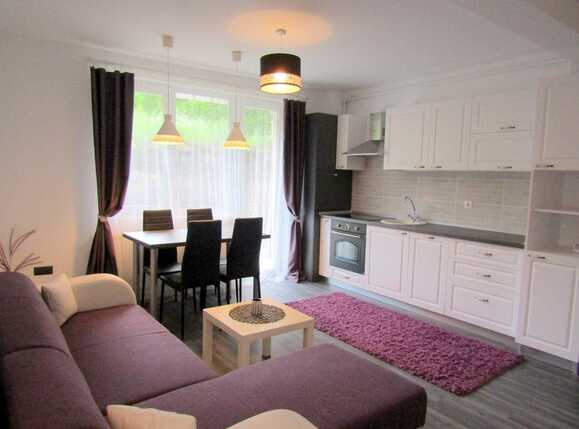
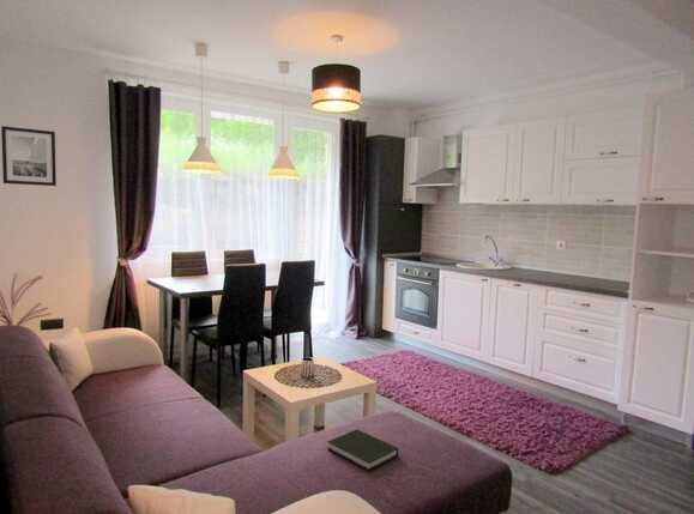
+ wall art (29, 157)
+ book (362, 448)
